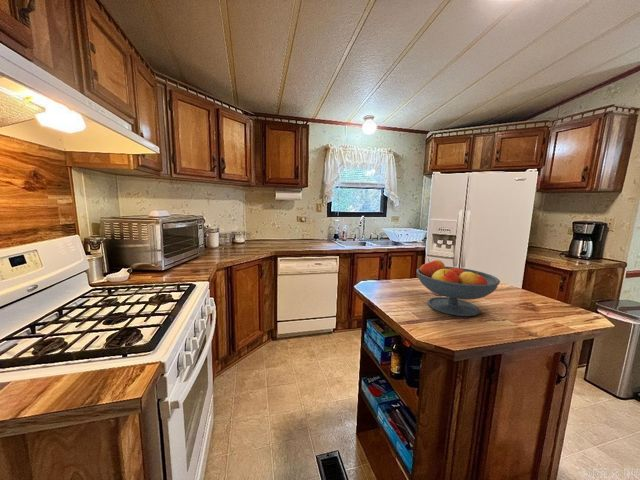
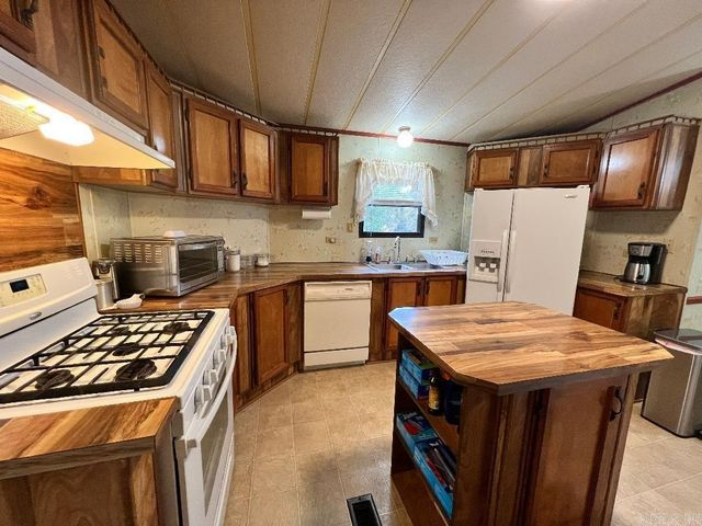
- fruit bowl (454, 285)
